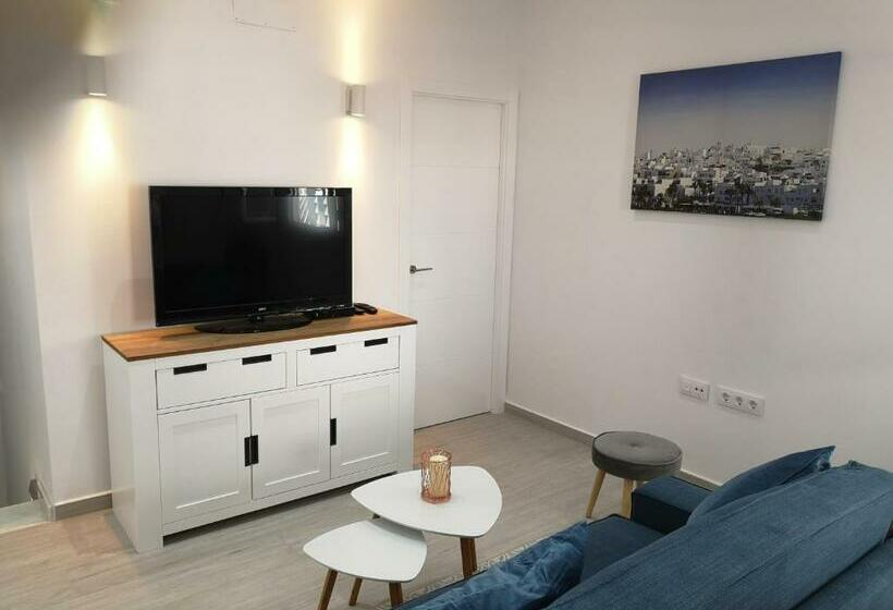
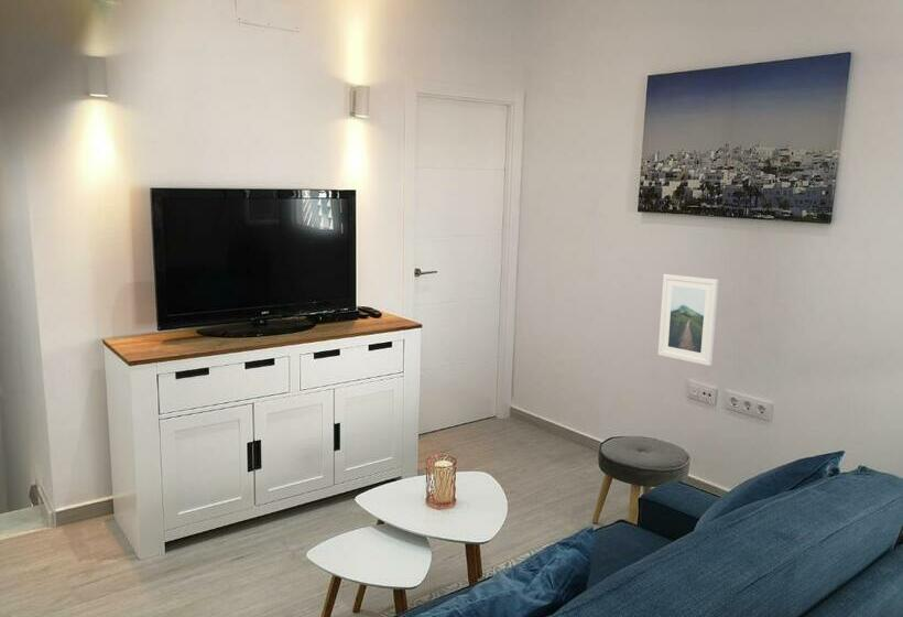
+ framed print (686, 318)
